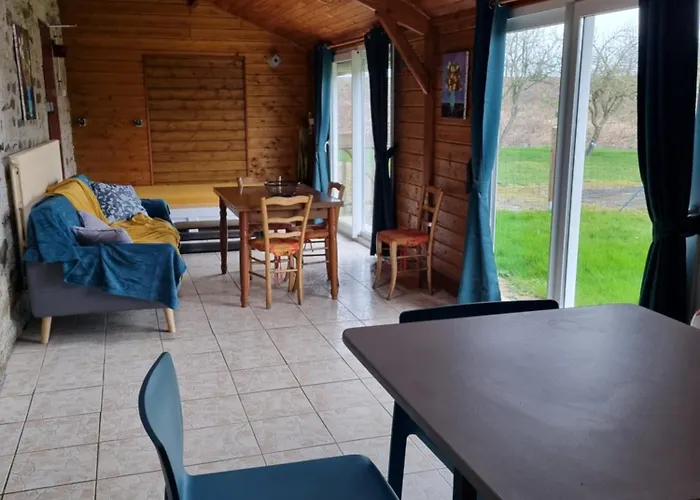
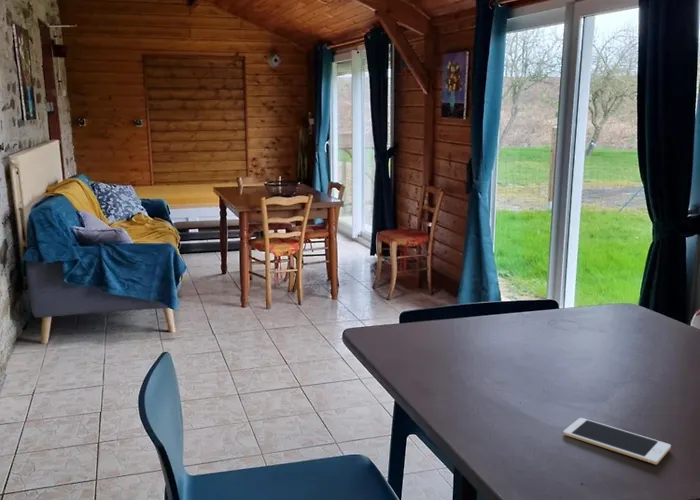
+ cell phone (615, 439)
